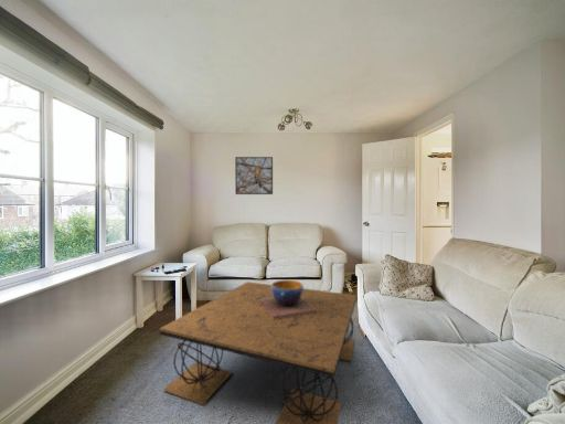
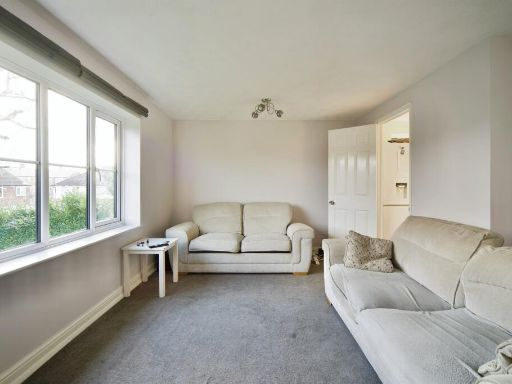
- decorative bowl (287, 295)
- coffee table (274, 336)
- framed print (254, 176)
